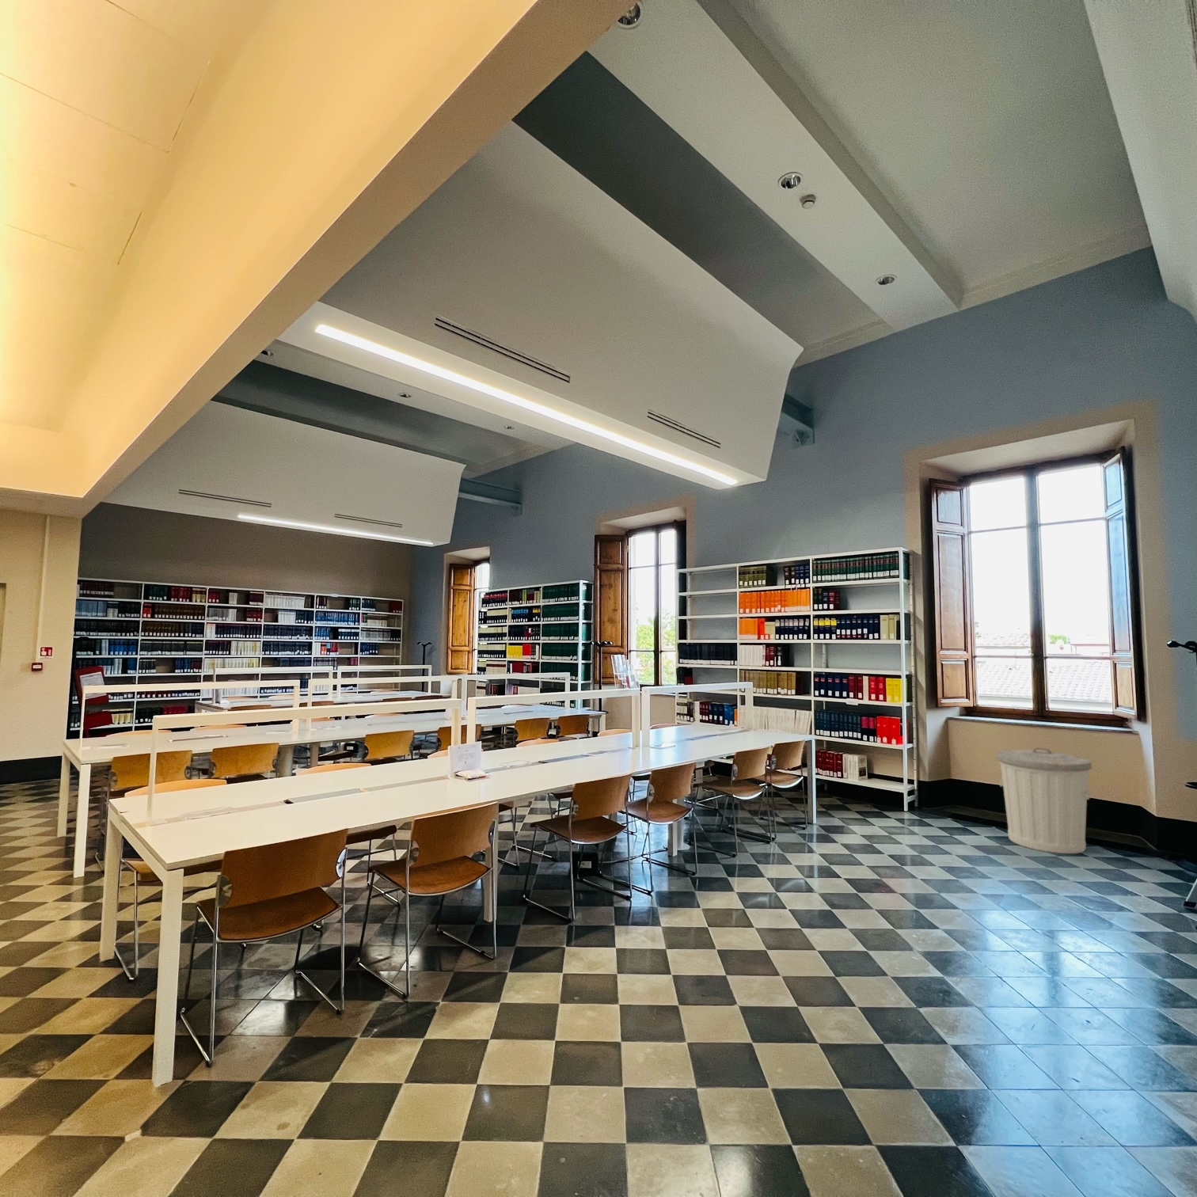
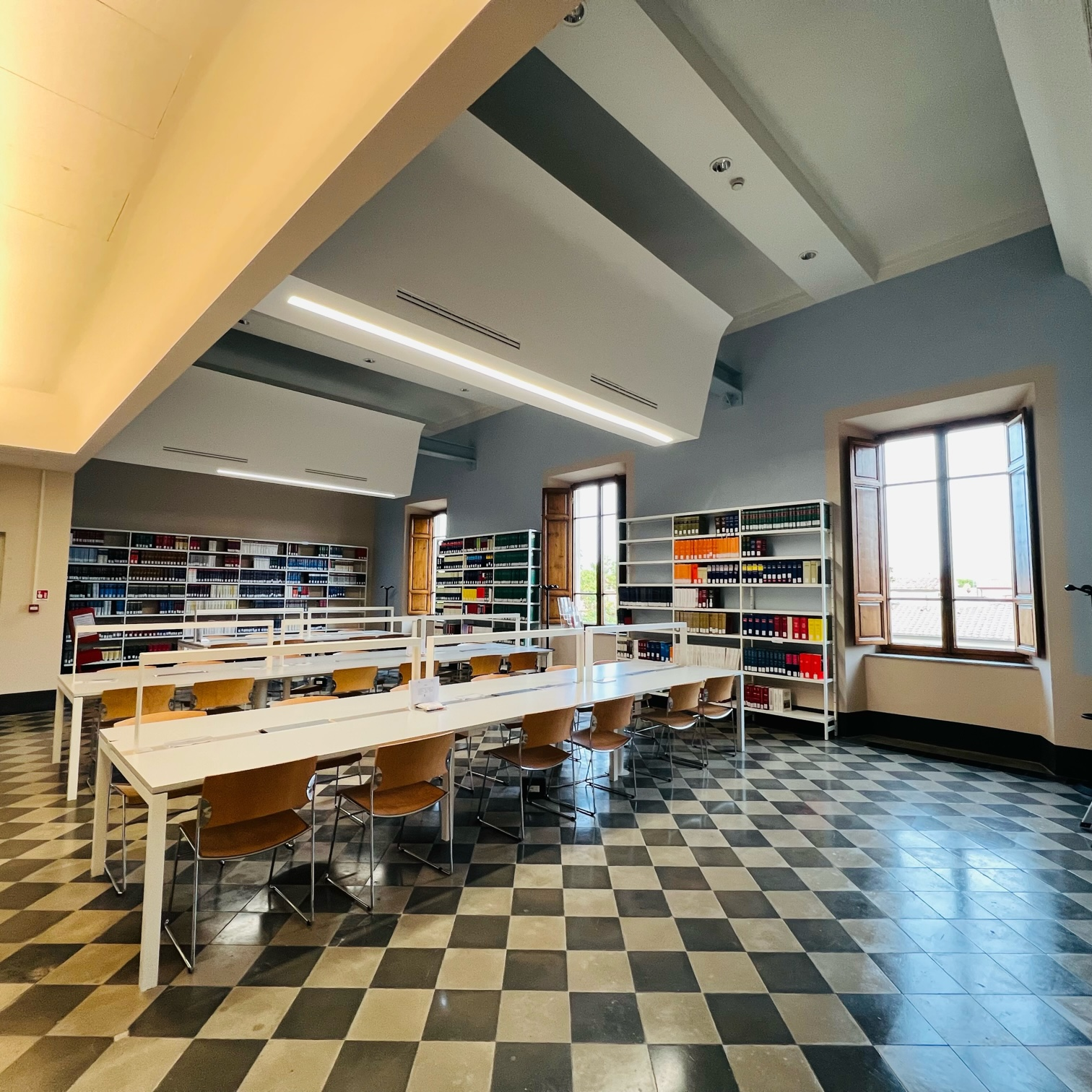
- trash can (1044, 795)
